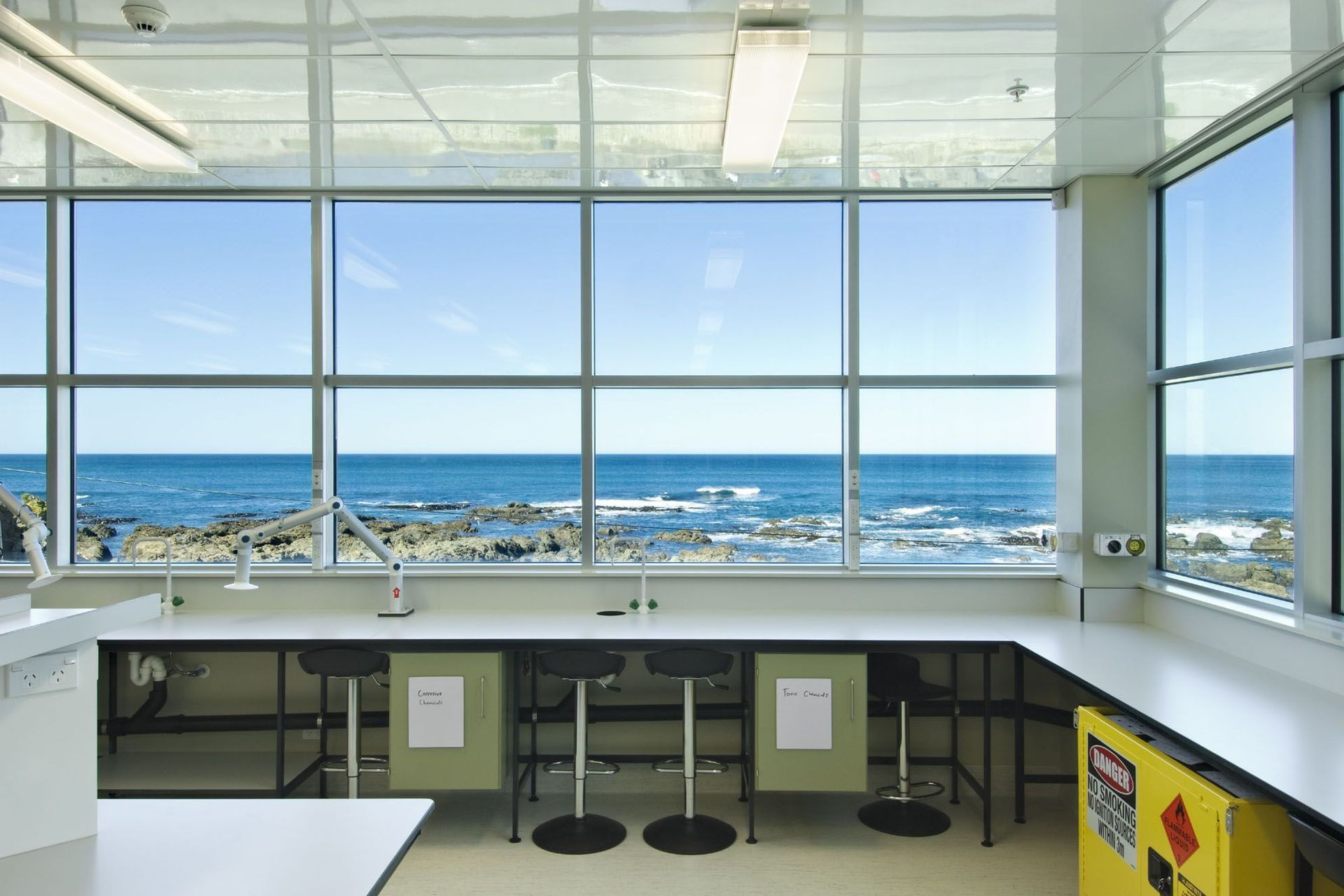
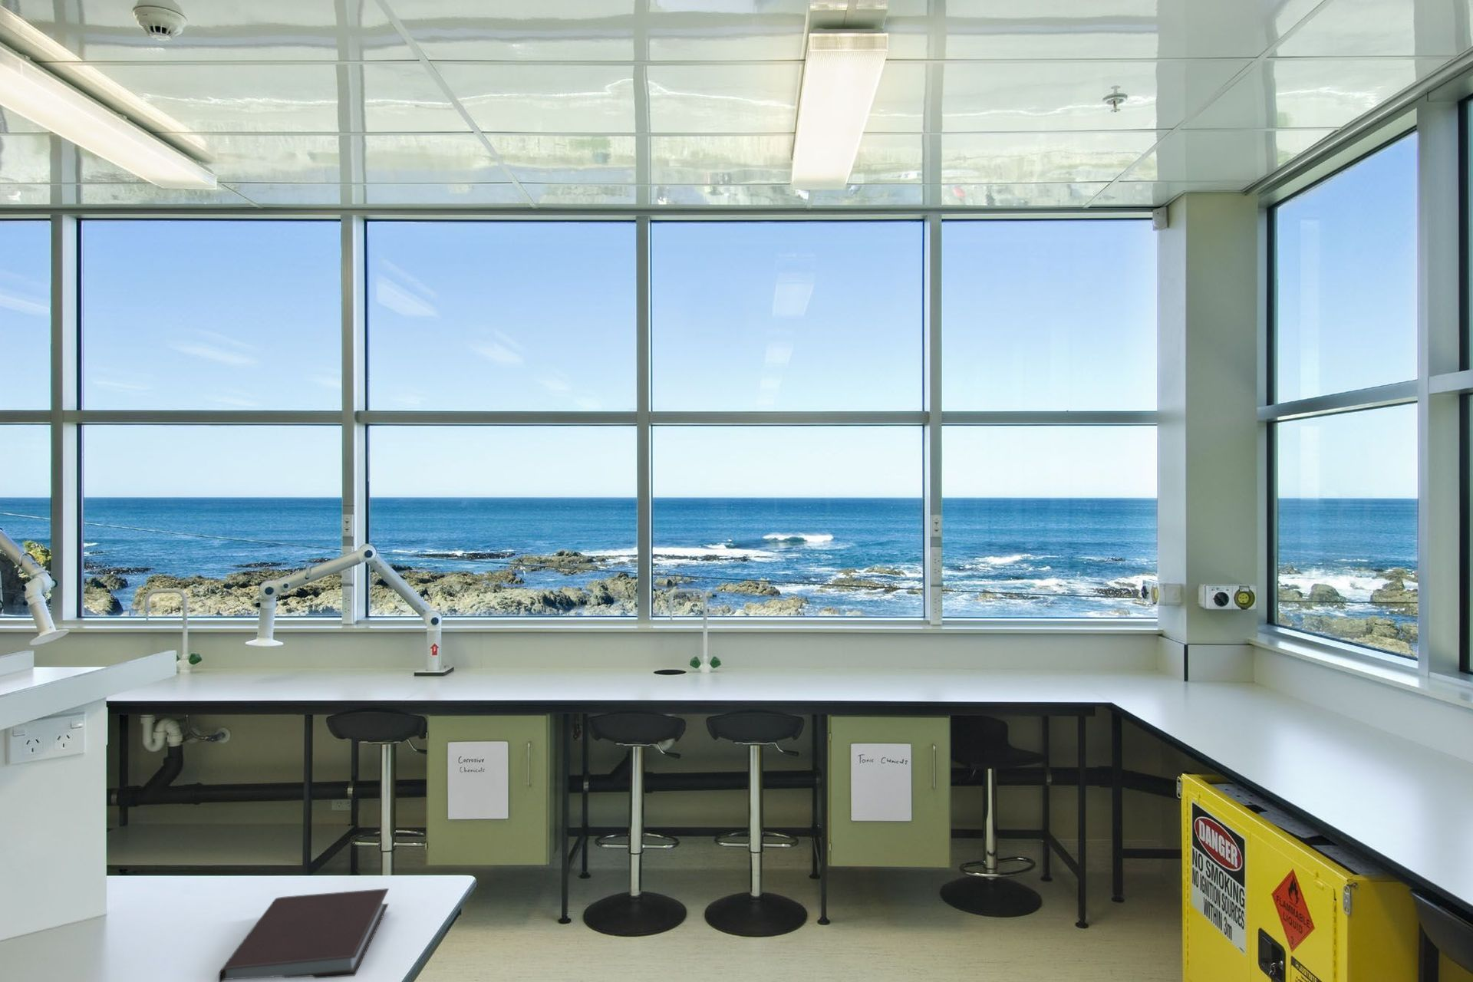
+ notebook (311, 933)
